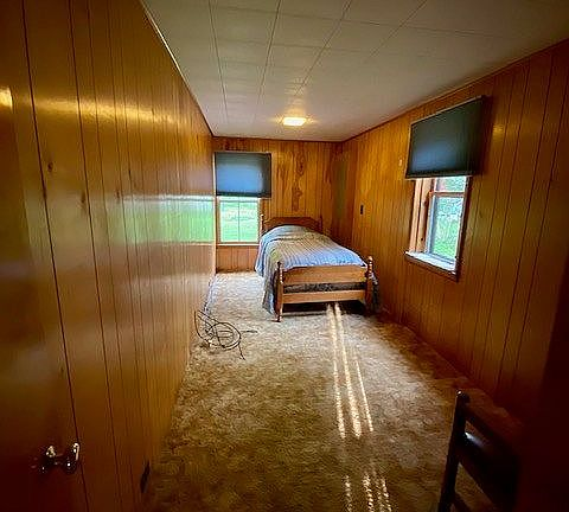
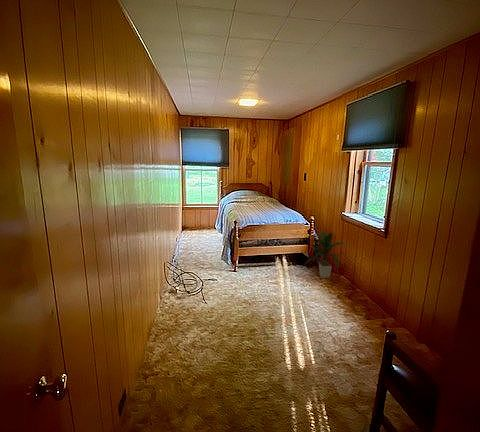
+ indoor plant (324, 252)
